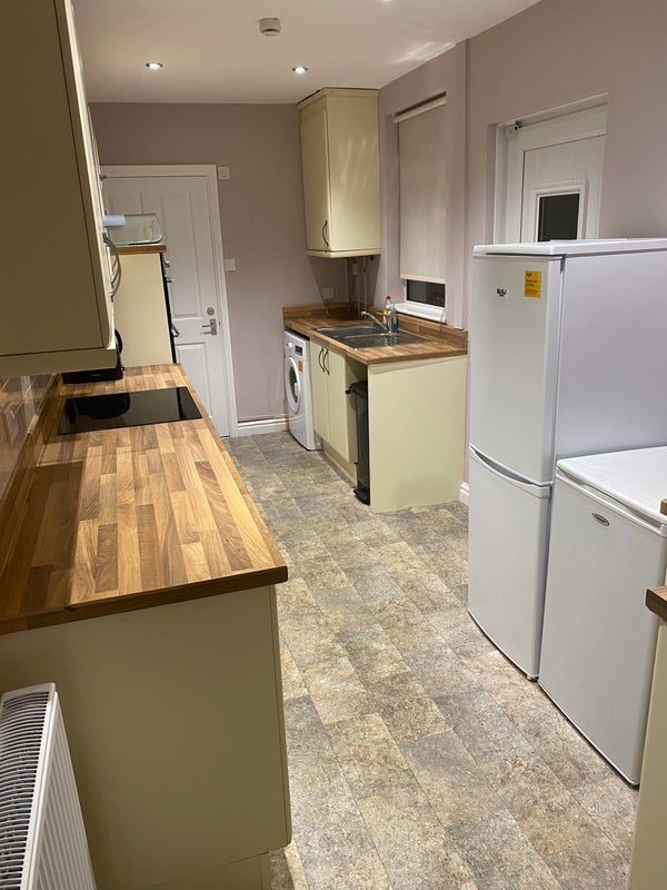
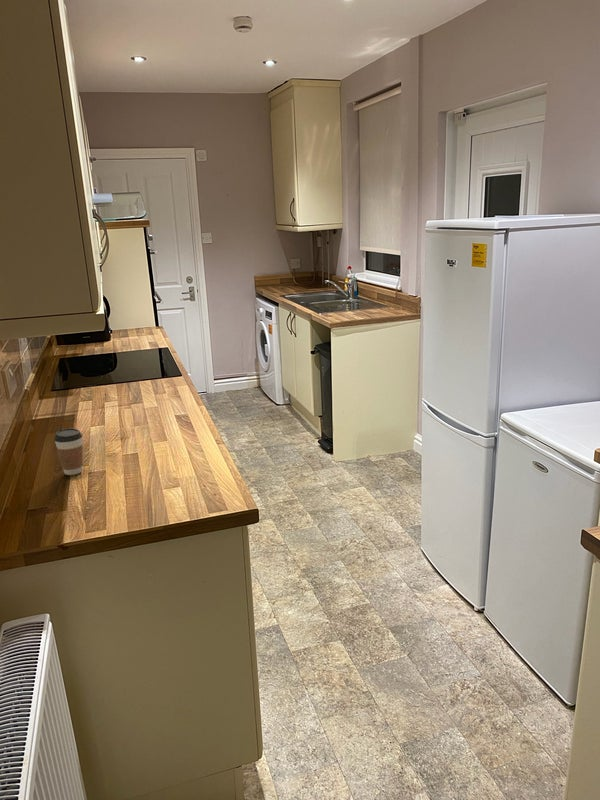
+ coffee cup (70, 452)
